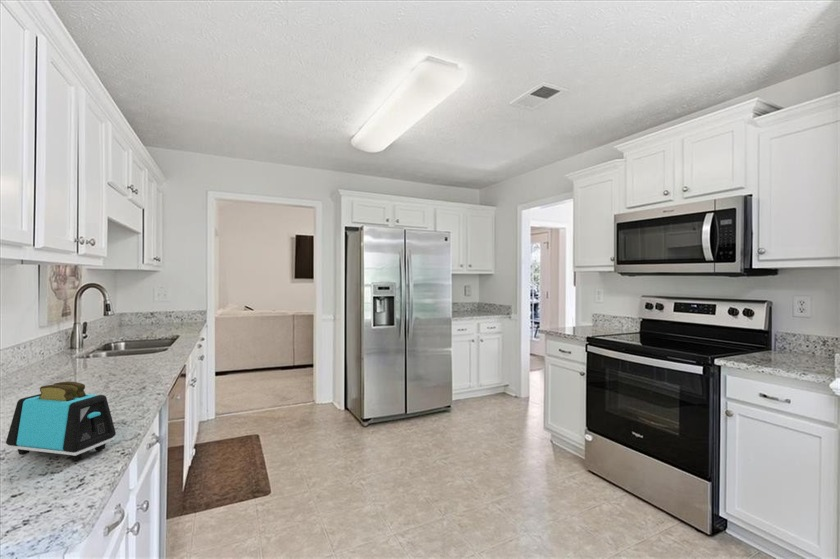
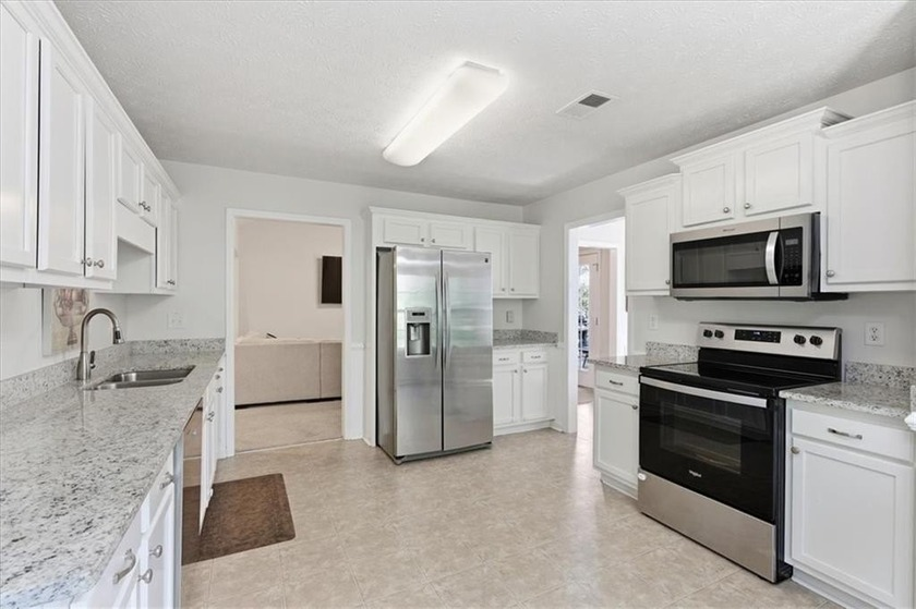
- toaster (62, 417)
